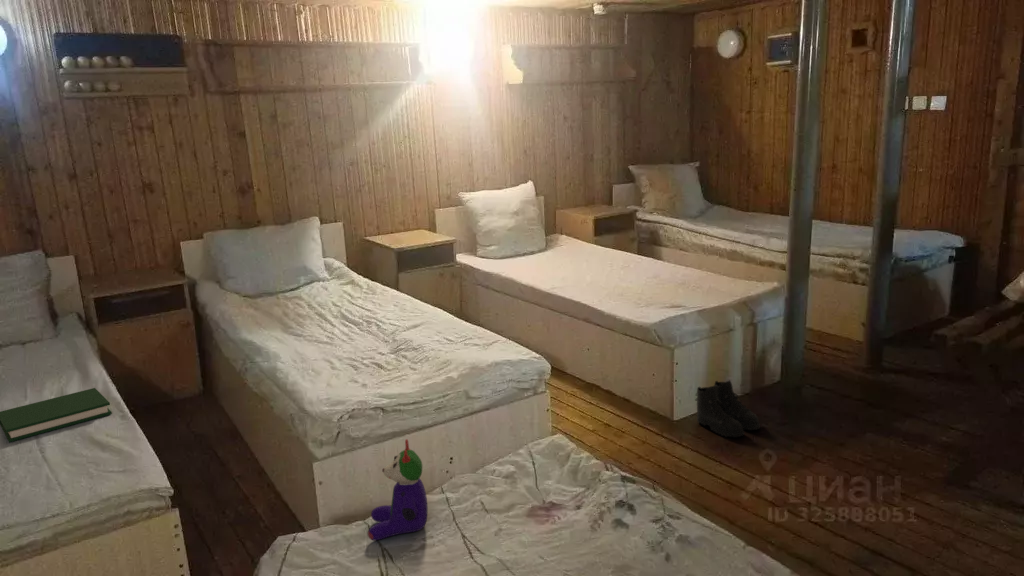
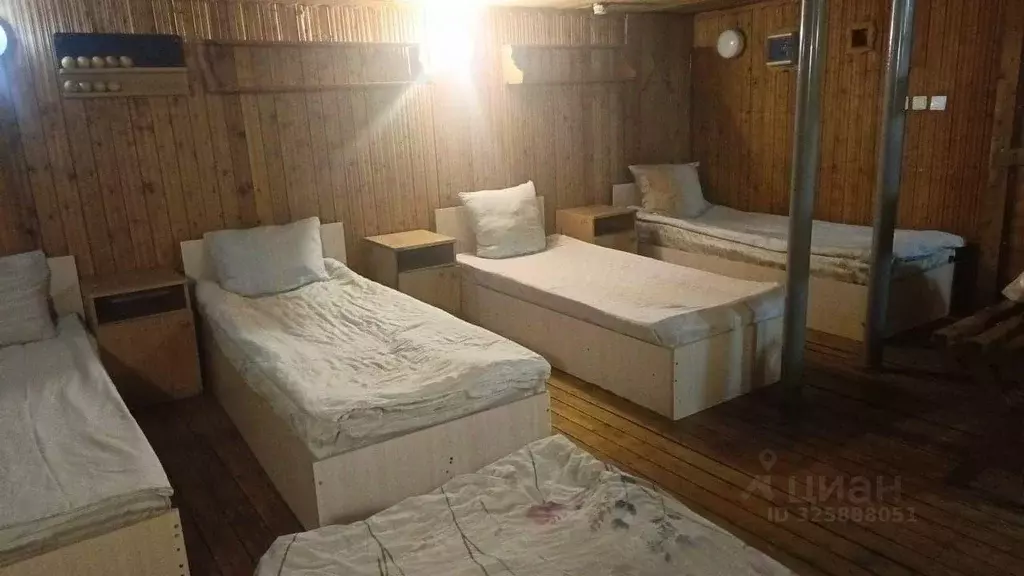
- hardback book (54, 413)
- stuffed toy (395, 487)
- boots (727, 405)
